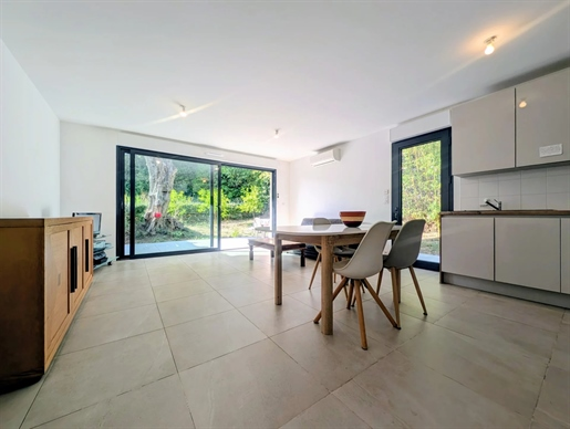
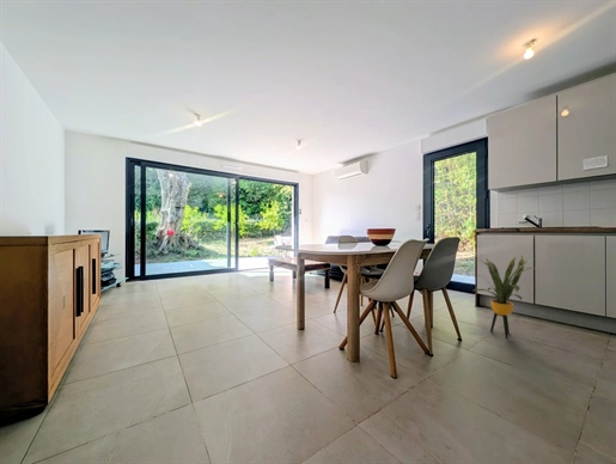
+ house plant (498, 291)
